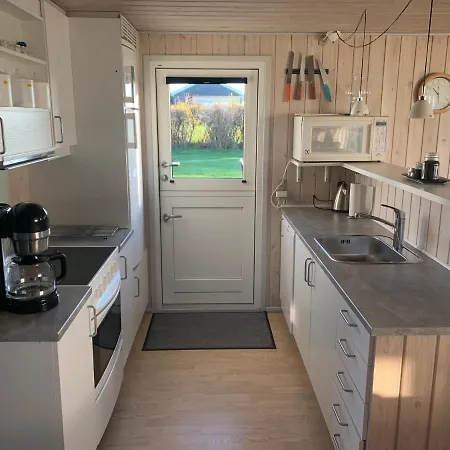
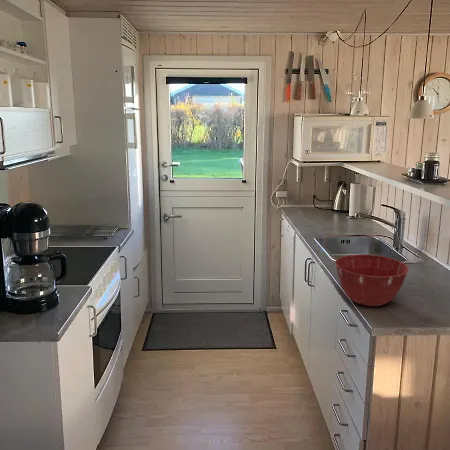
+ mixing bowl (369, 282)
